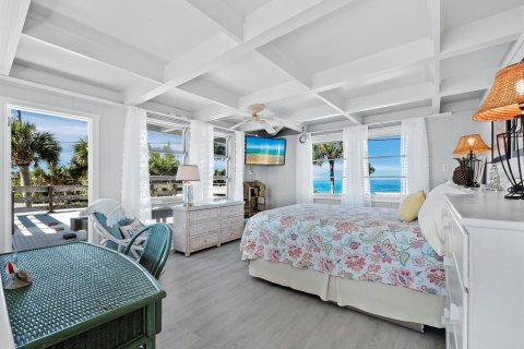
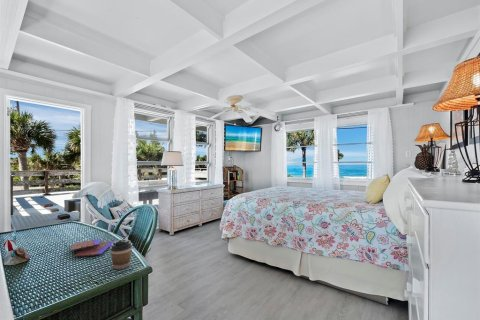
+ coffee cup (121, 252)
+ book (88, 245)
